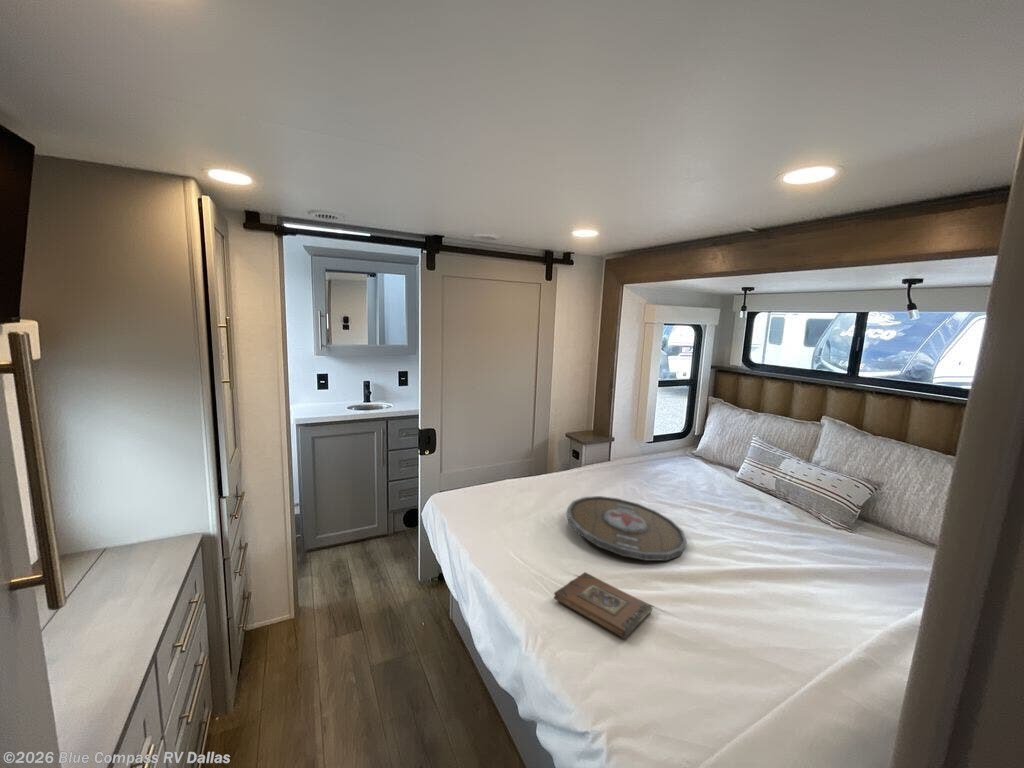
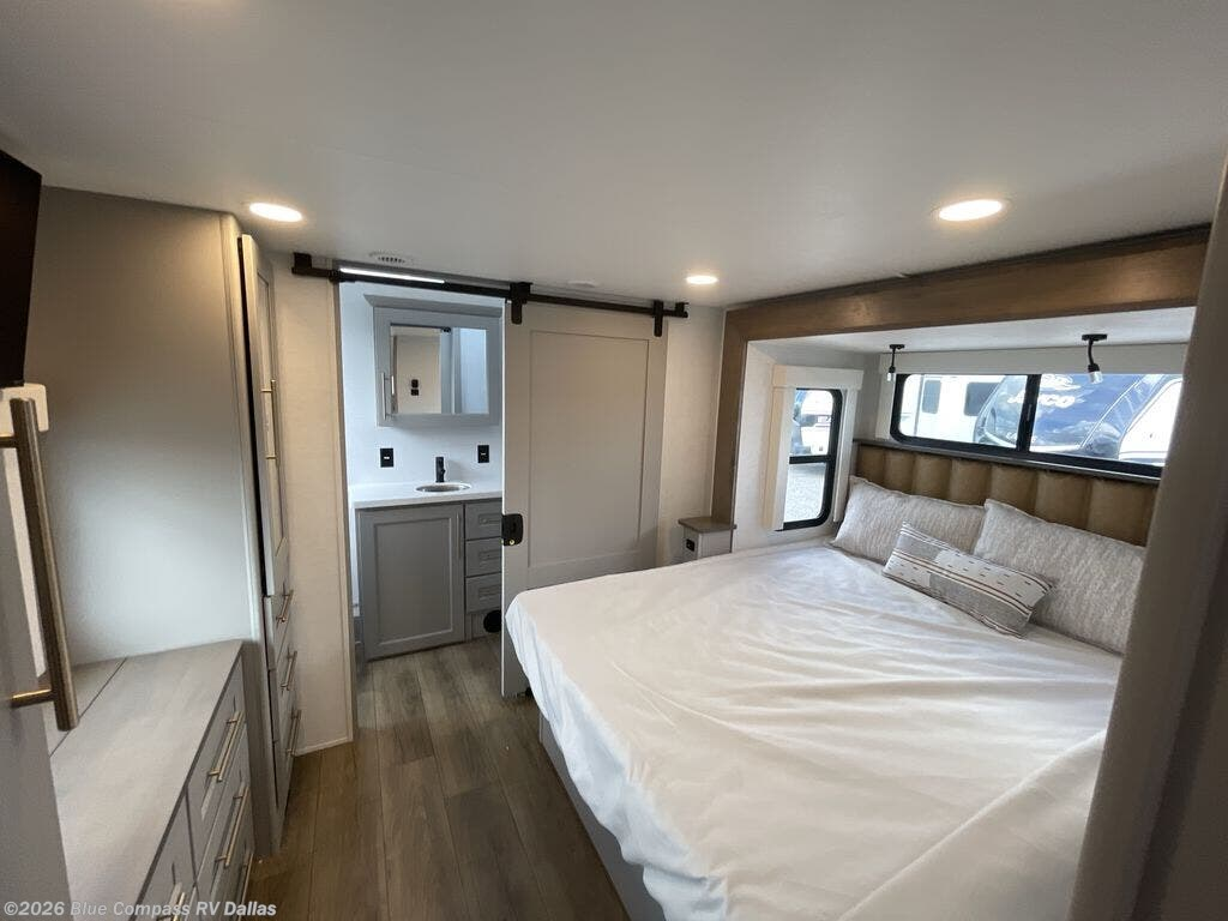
- serving tray (624, 524)
- book (602, 601)
